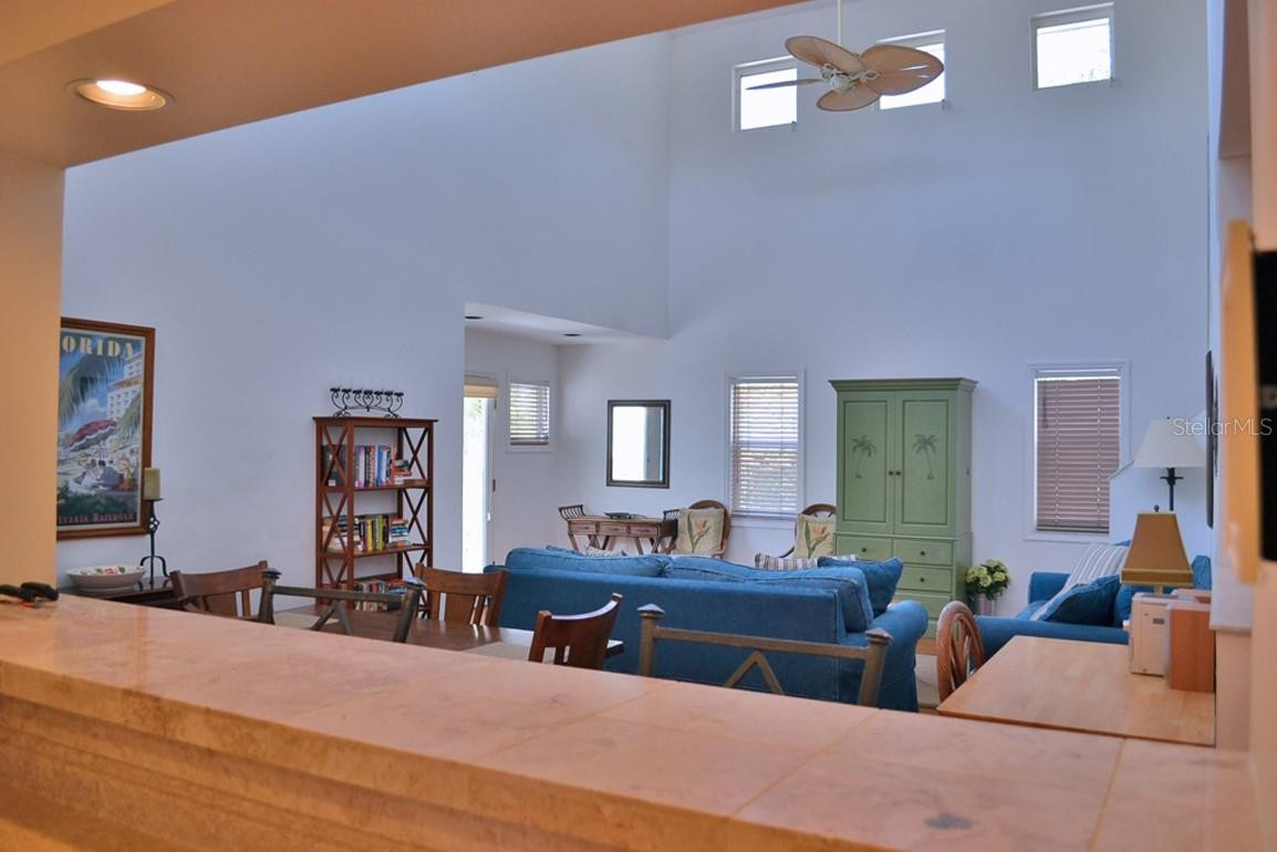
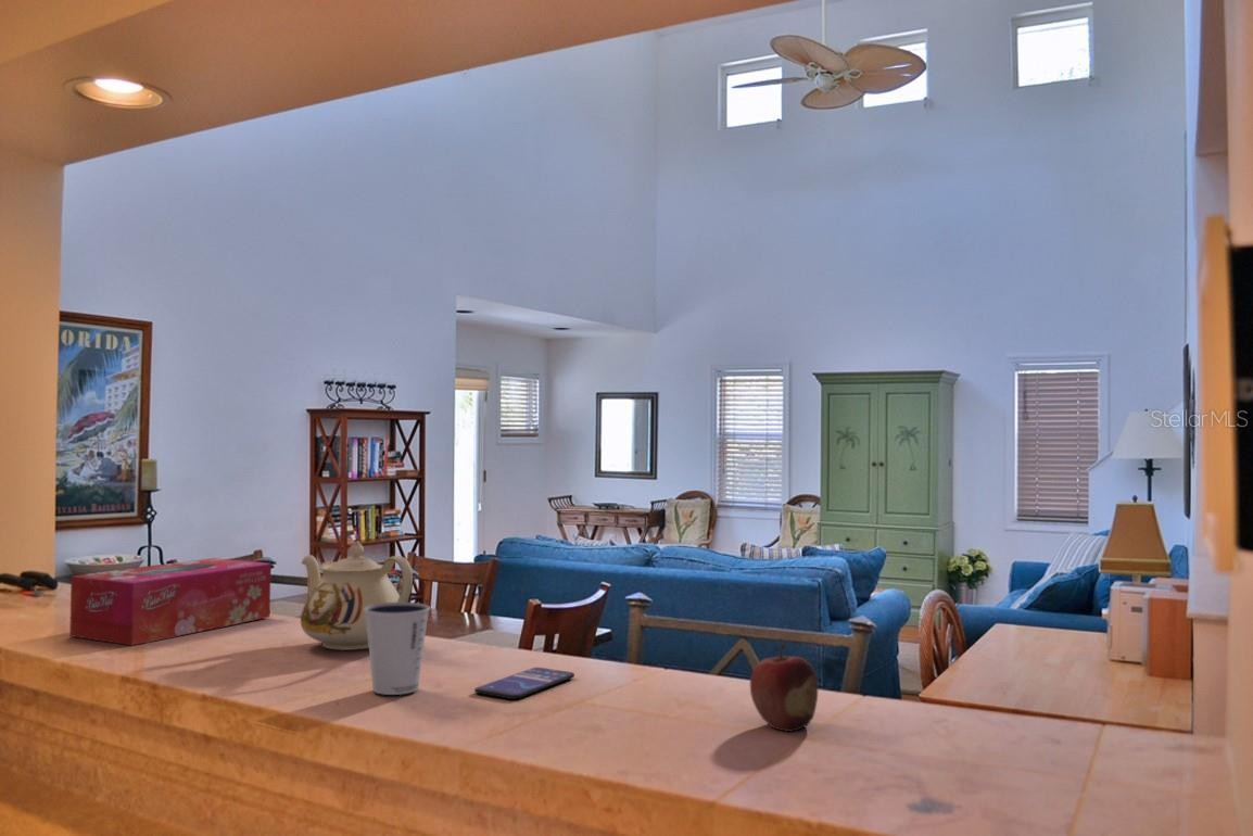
+ tissue box (176, 597)
+ dixie cup (396, 648)
+ teapot (354, 592)
+ fruit (782, 685)
+ smartphone (526, 682)
